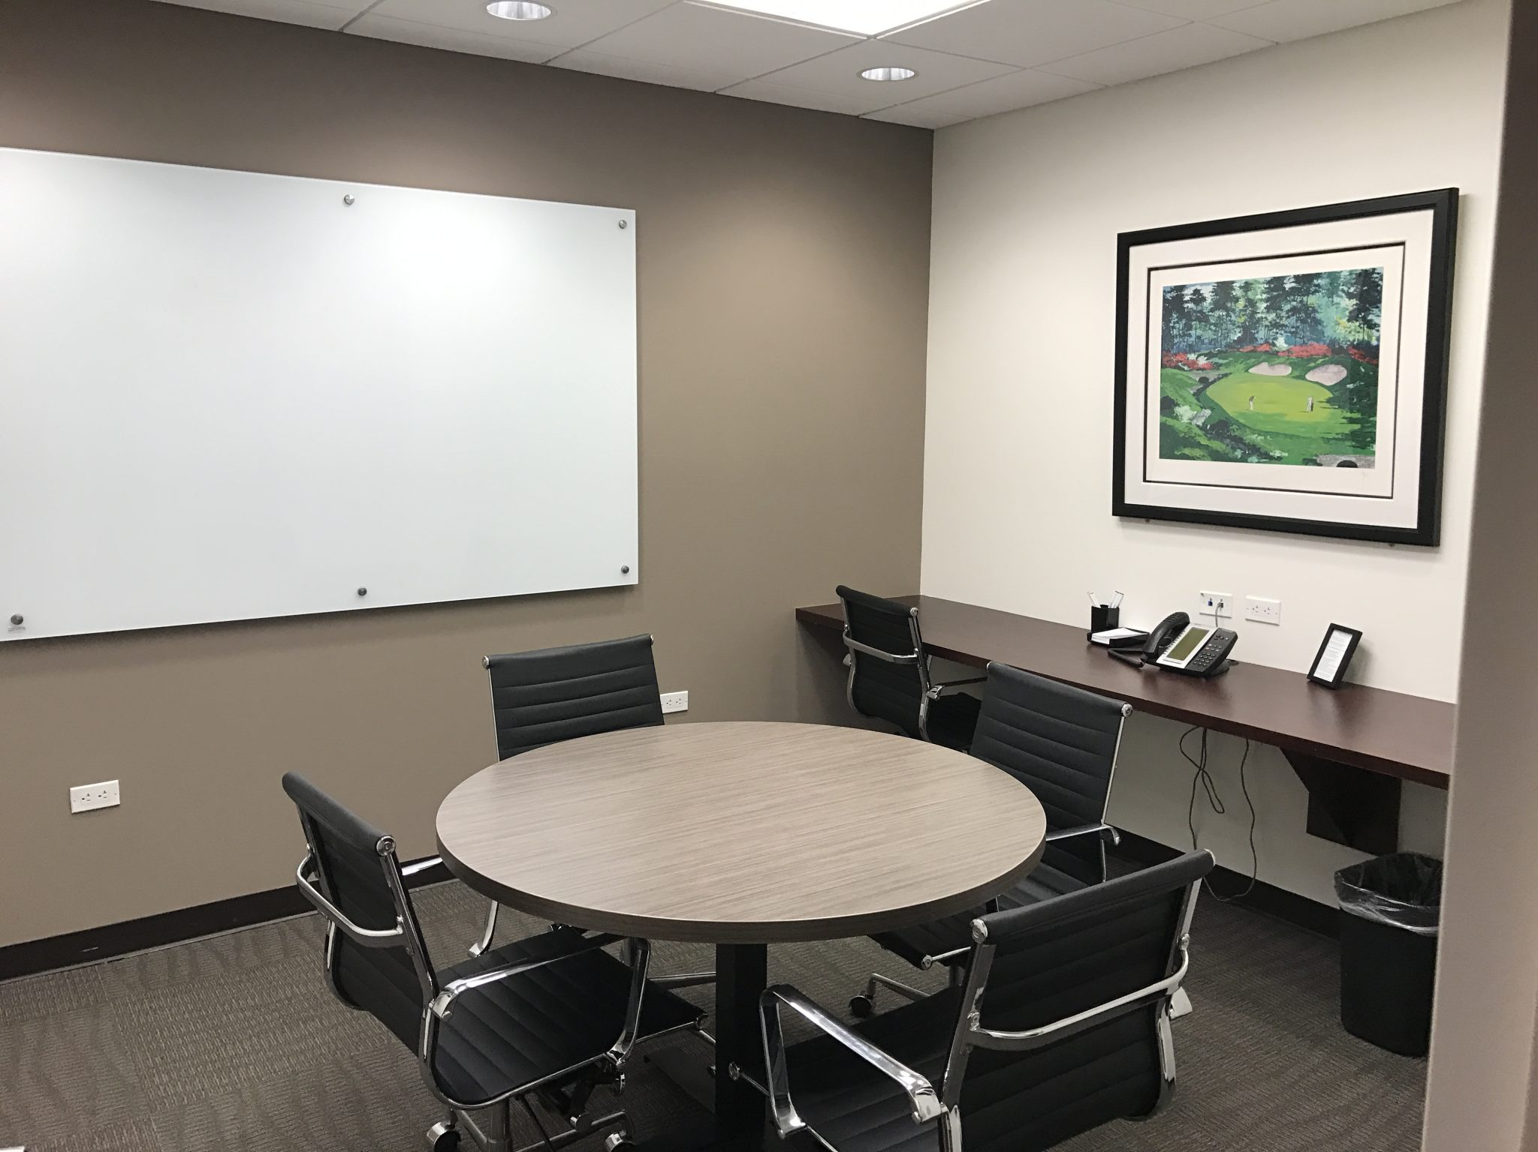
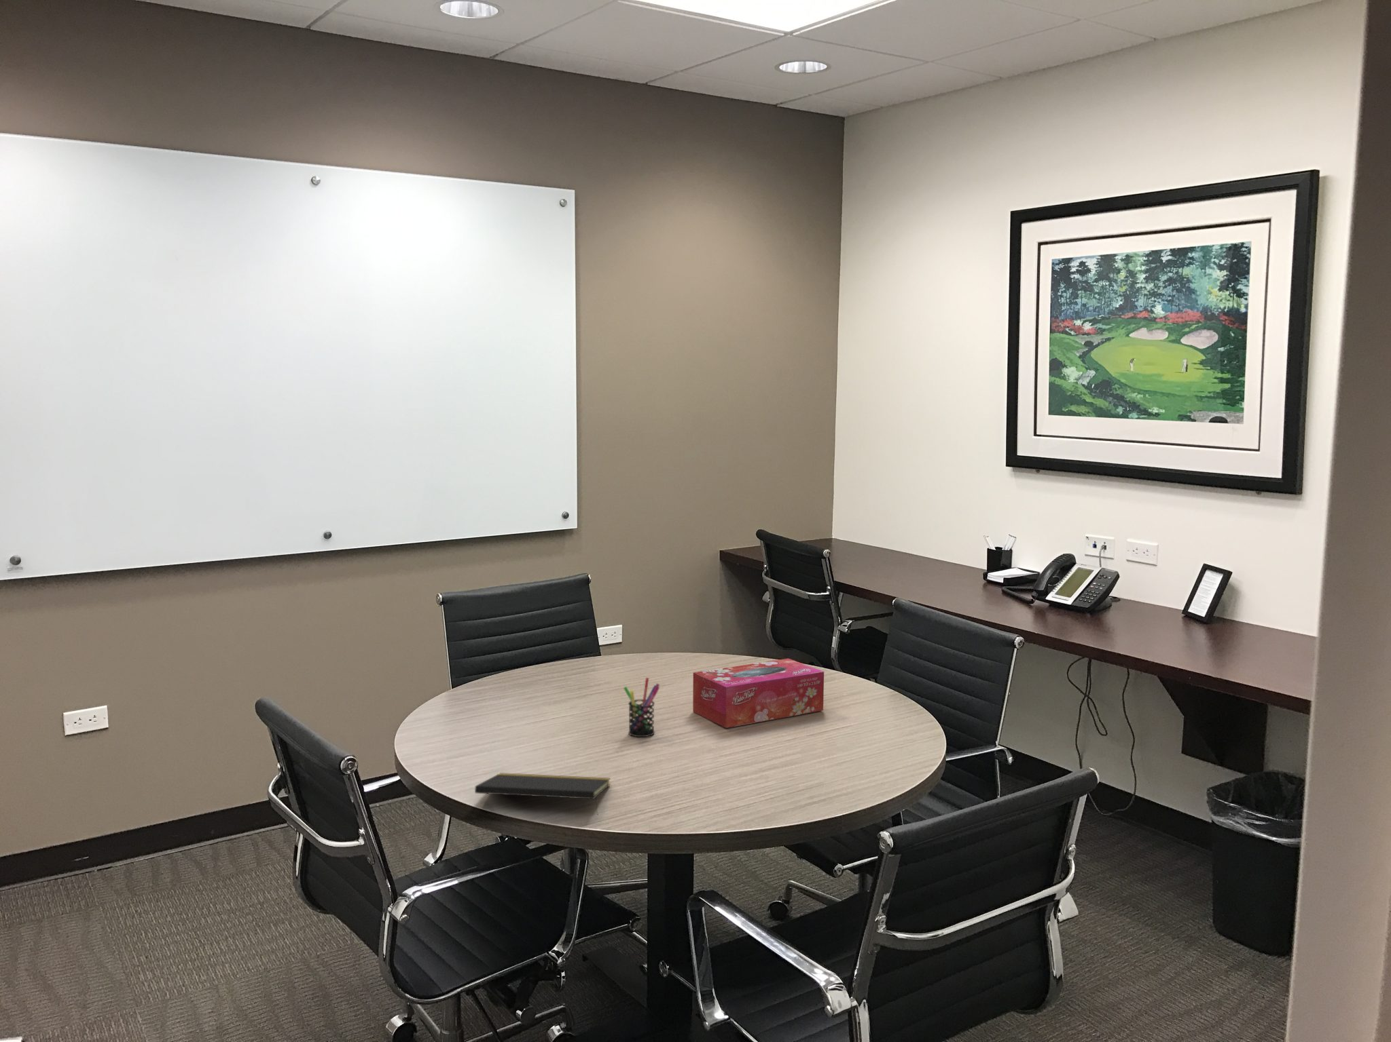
+ tissue box (758, 692)
+ notepad (544, 785)
+ pen holder (640, 706)
